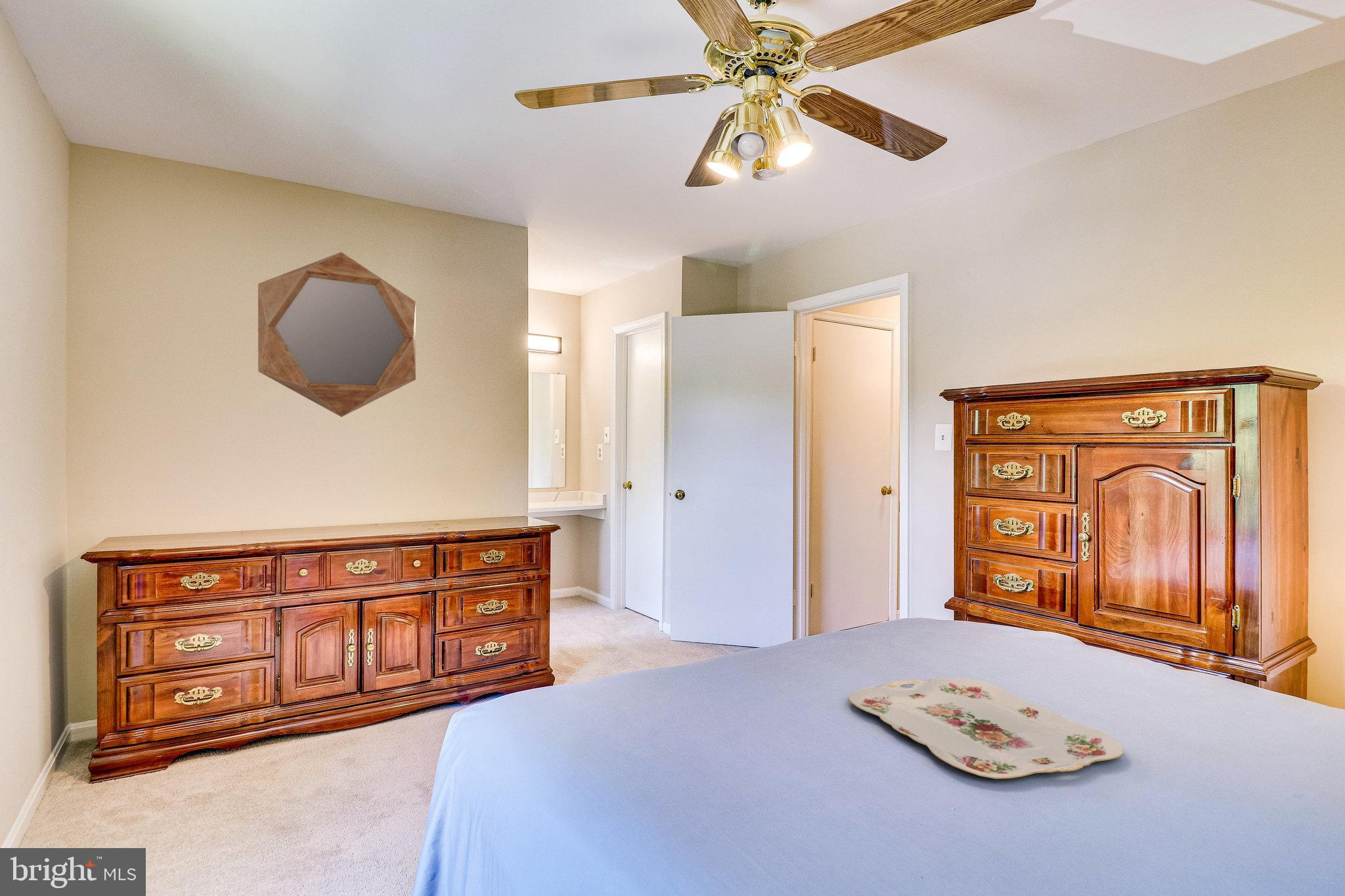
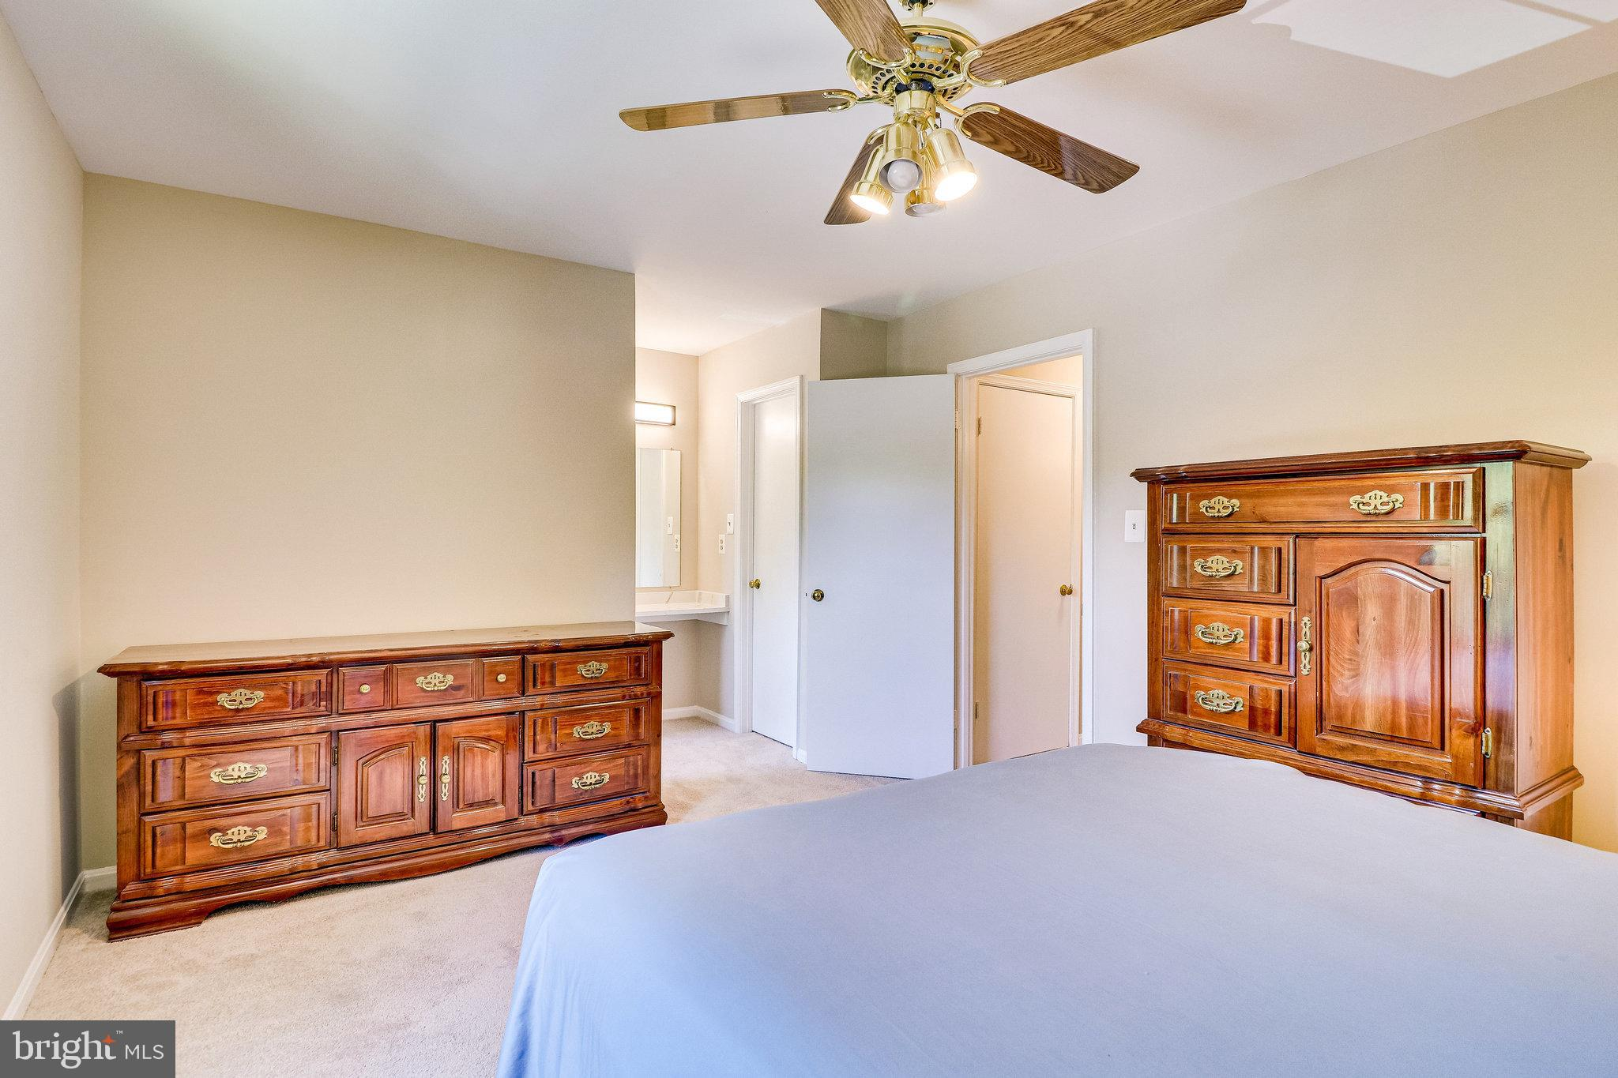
- serving tray (973, 722)
- home mirror (342, 333)
